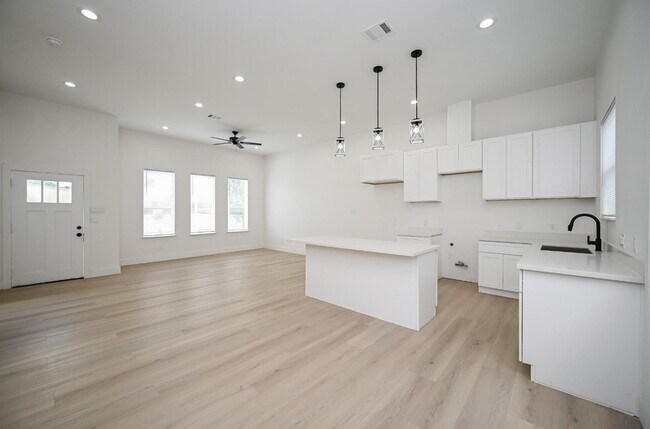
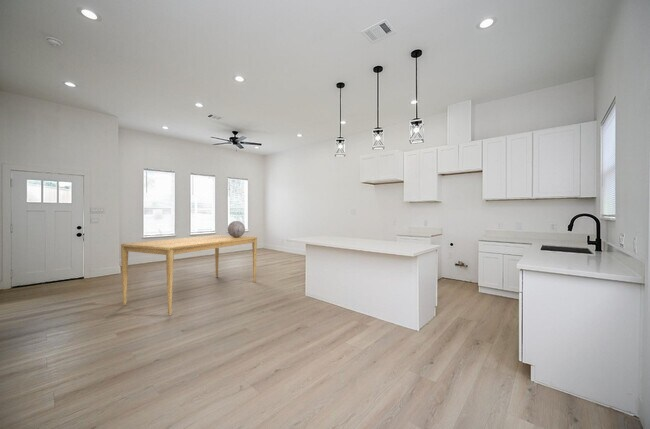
+ decorative globe (236, 229)
+ dining table (194, 251)
